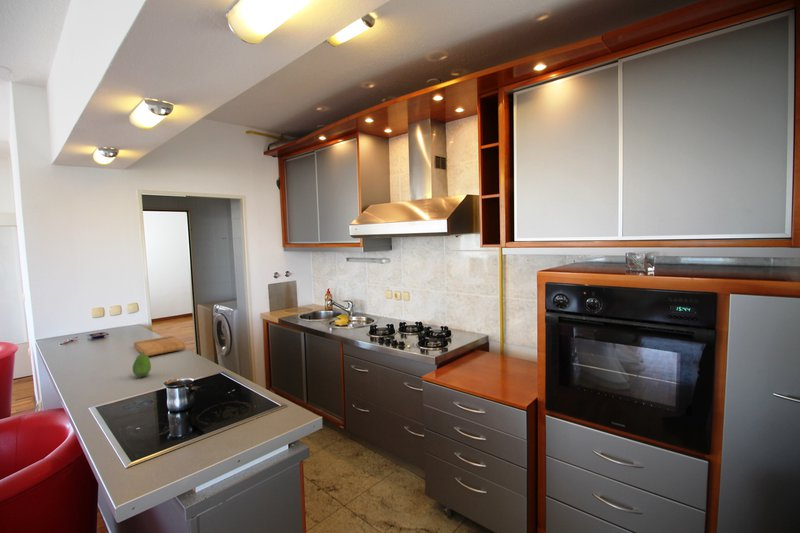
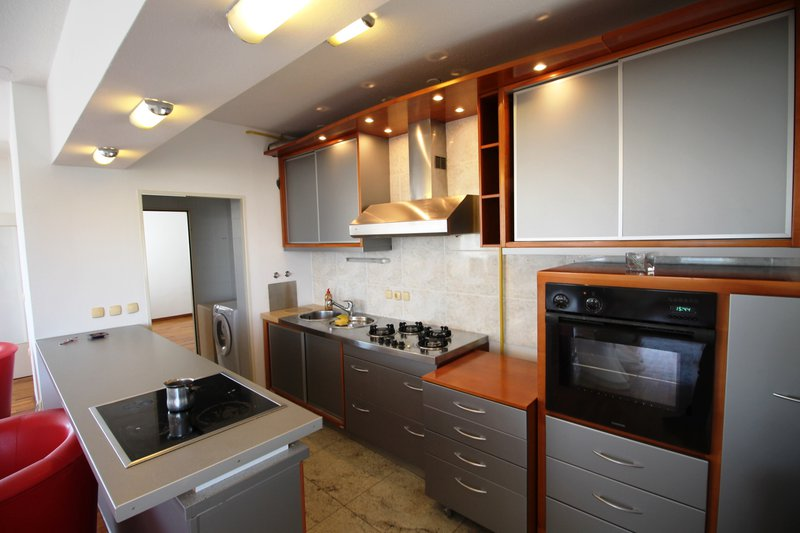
- cutting board (159, 345)
- fruit (141, 365)
